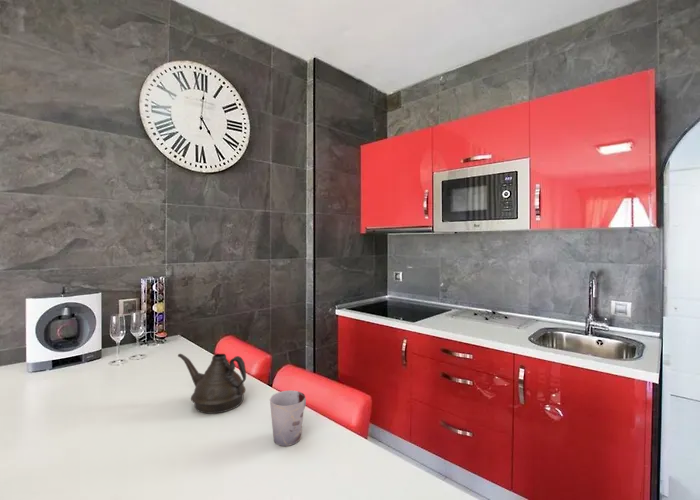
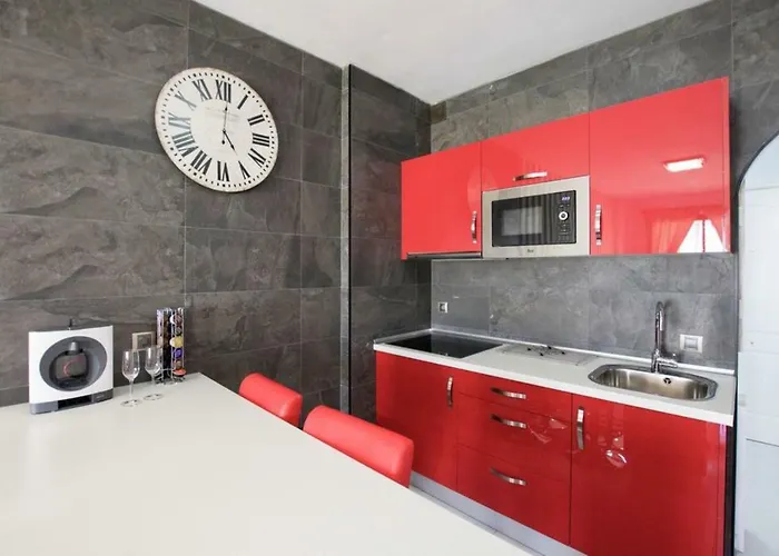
- teapot (211, 377)
- cup (291, 415)
